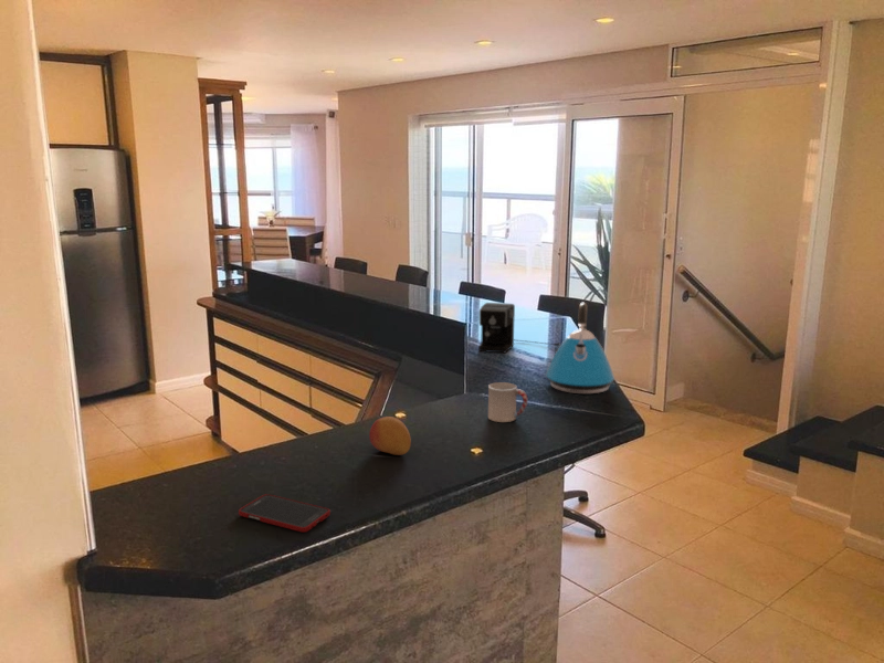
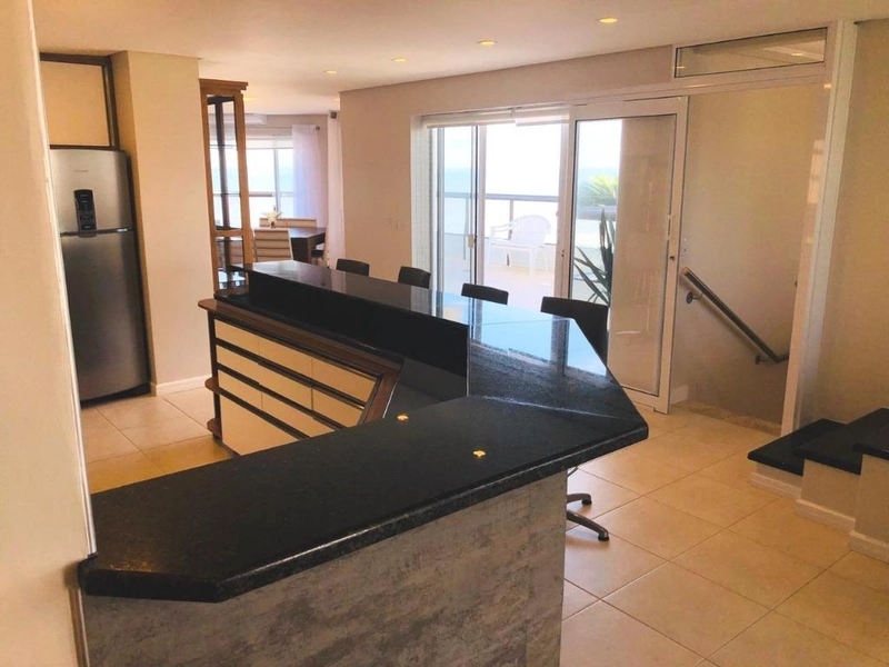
- cup (507, 402)
- cell phone (284, 512)
- kettle (581, 344)
- coffee maker (513, 327)
- fruit (390, 435)
